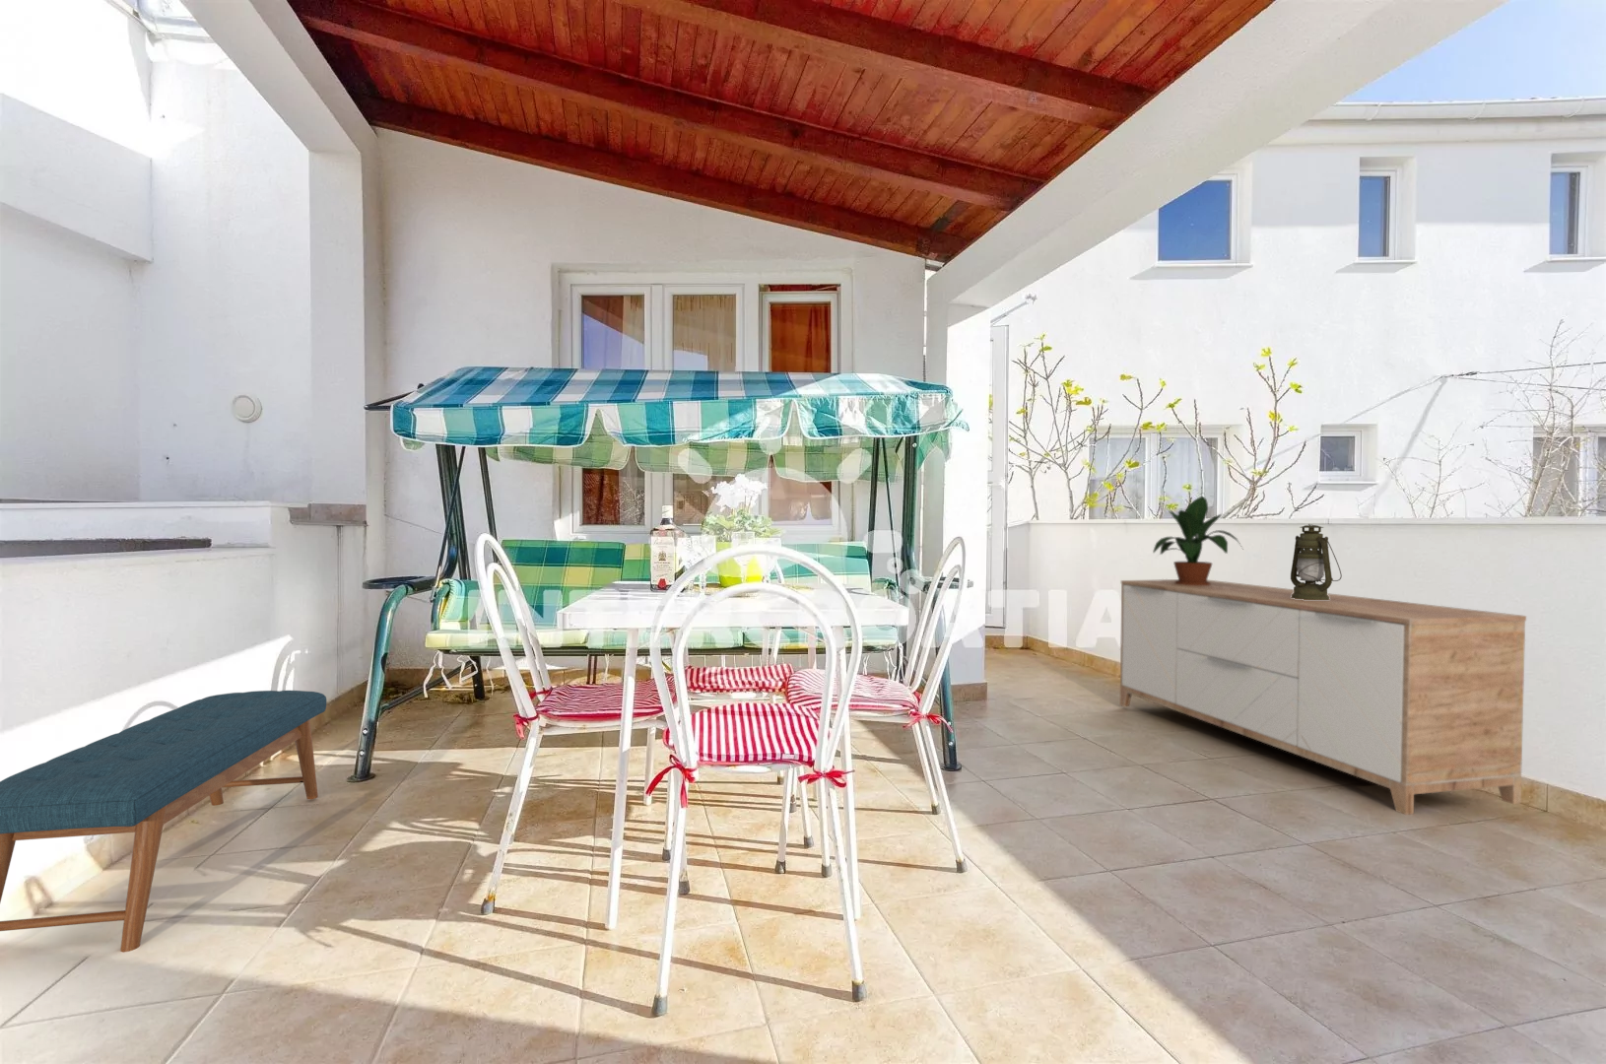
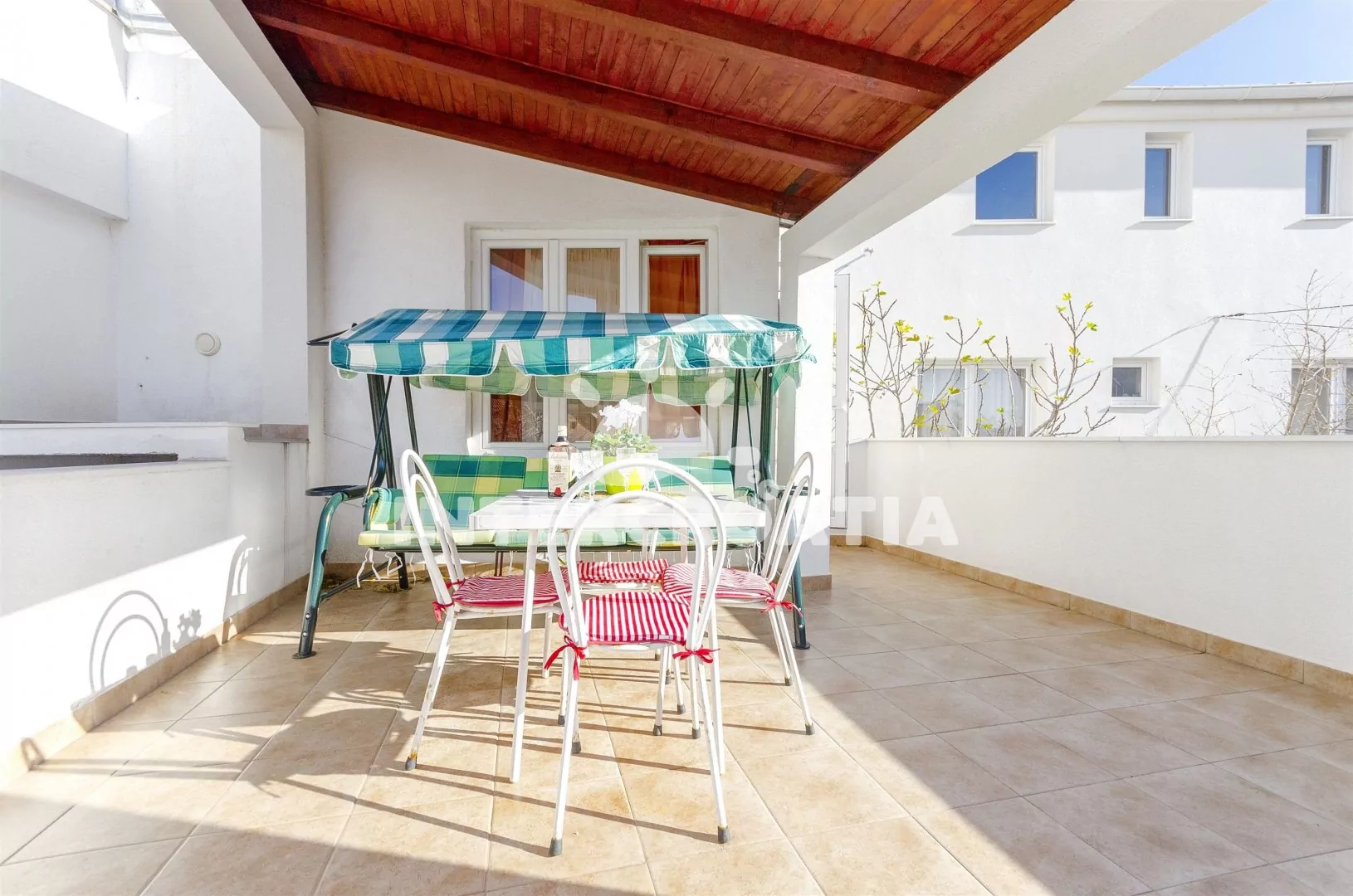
- lantern (1313, 560)
- potted plant (1195, 539)
- sideboard (1277, 670)
- bench (182, 794)
